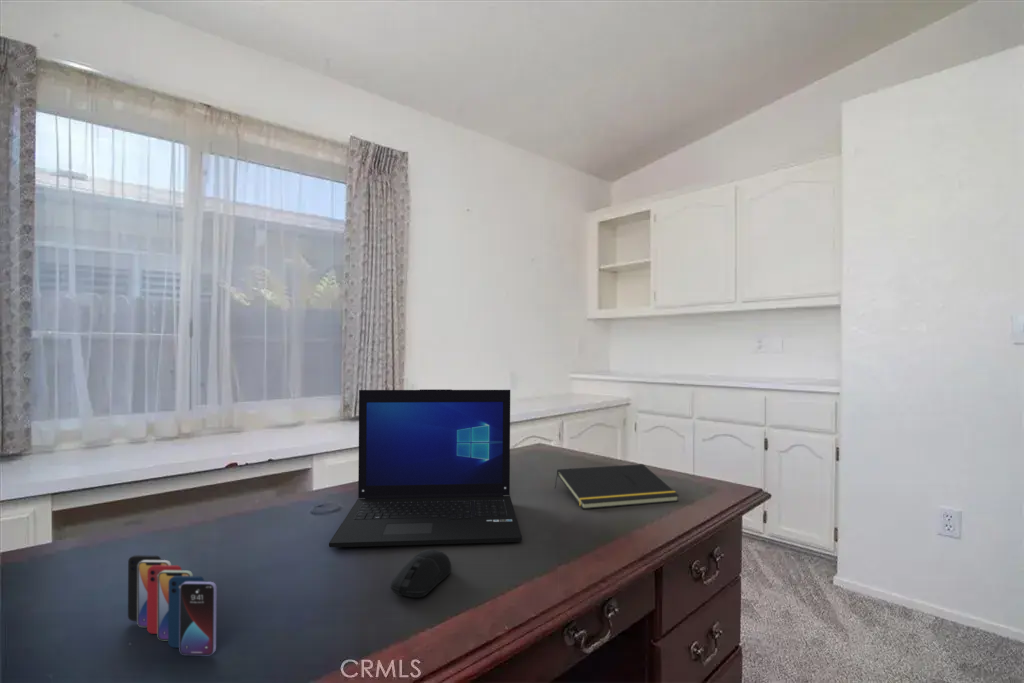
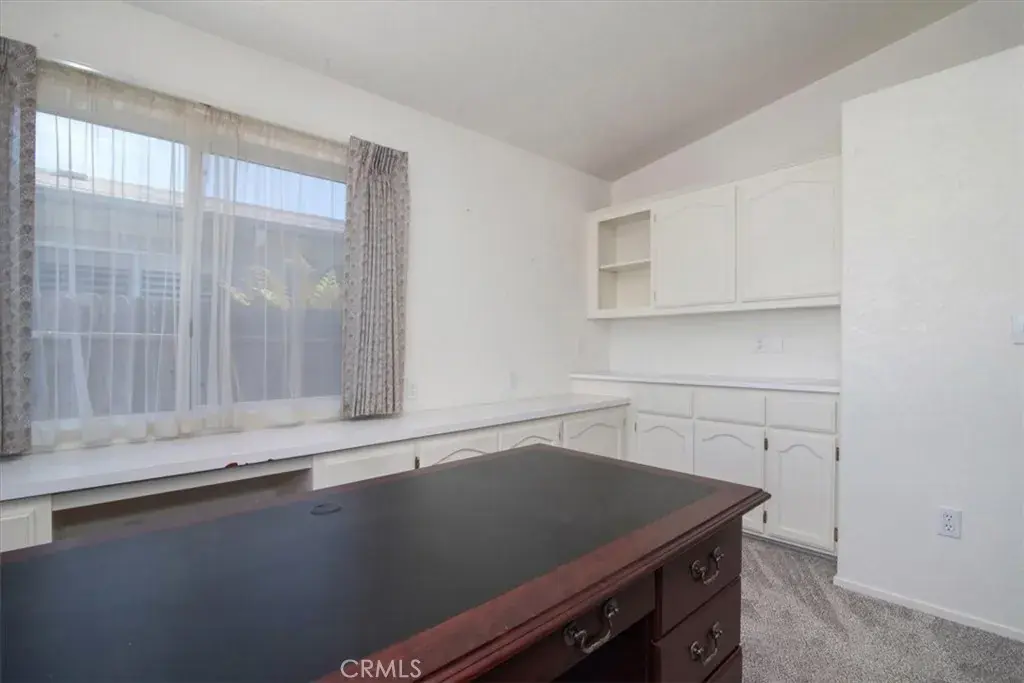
- notepad (615, 484)
- computer mouse (423, 569)
- smartphone (169, 602)
- laptop (431, 458)
